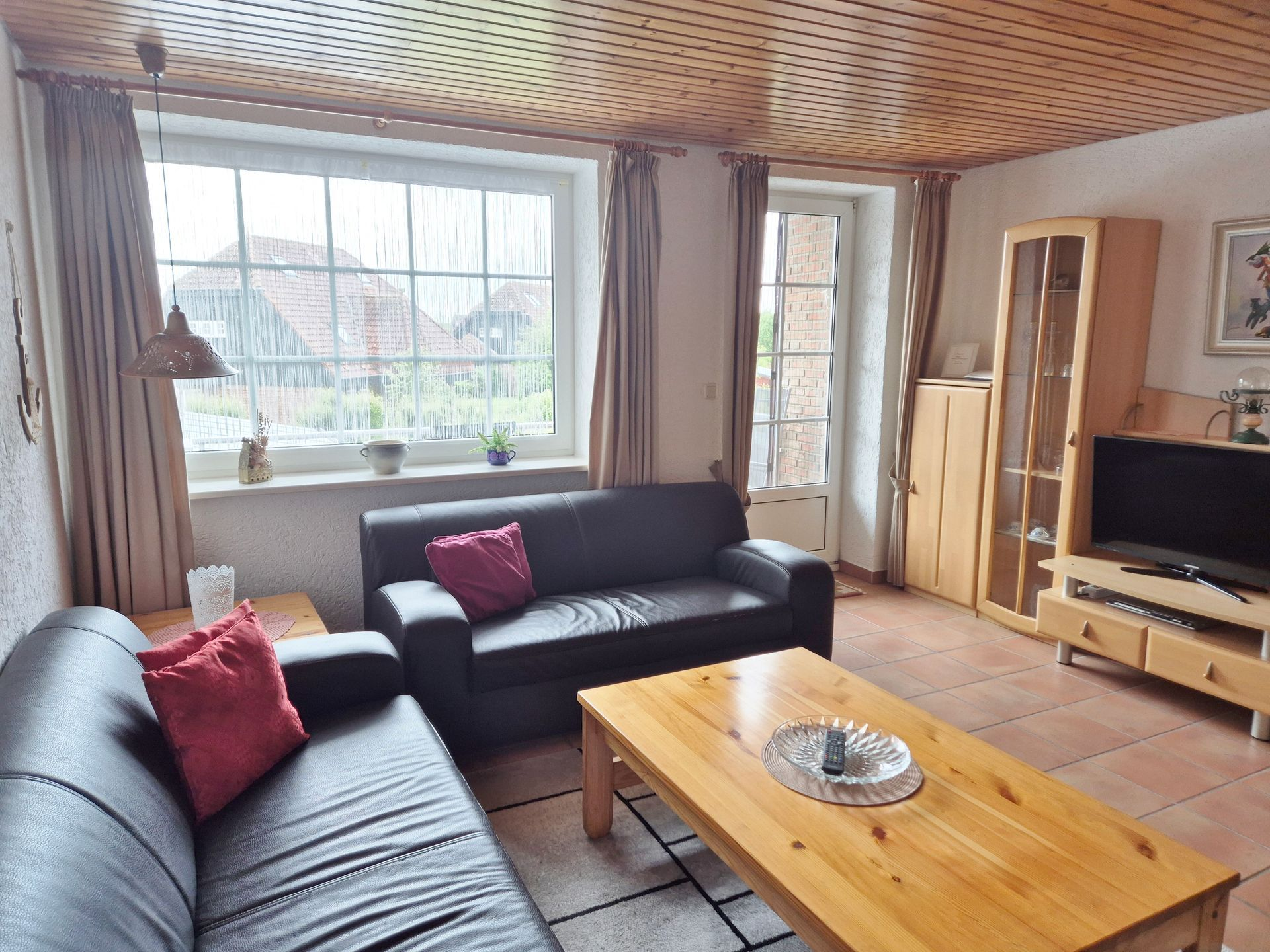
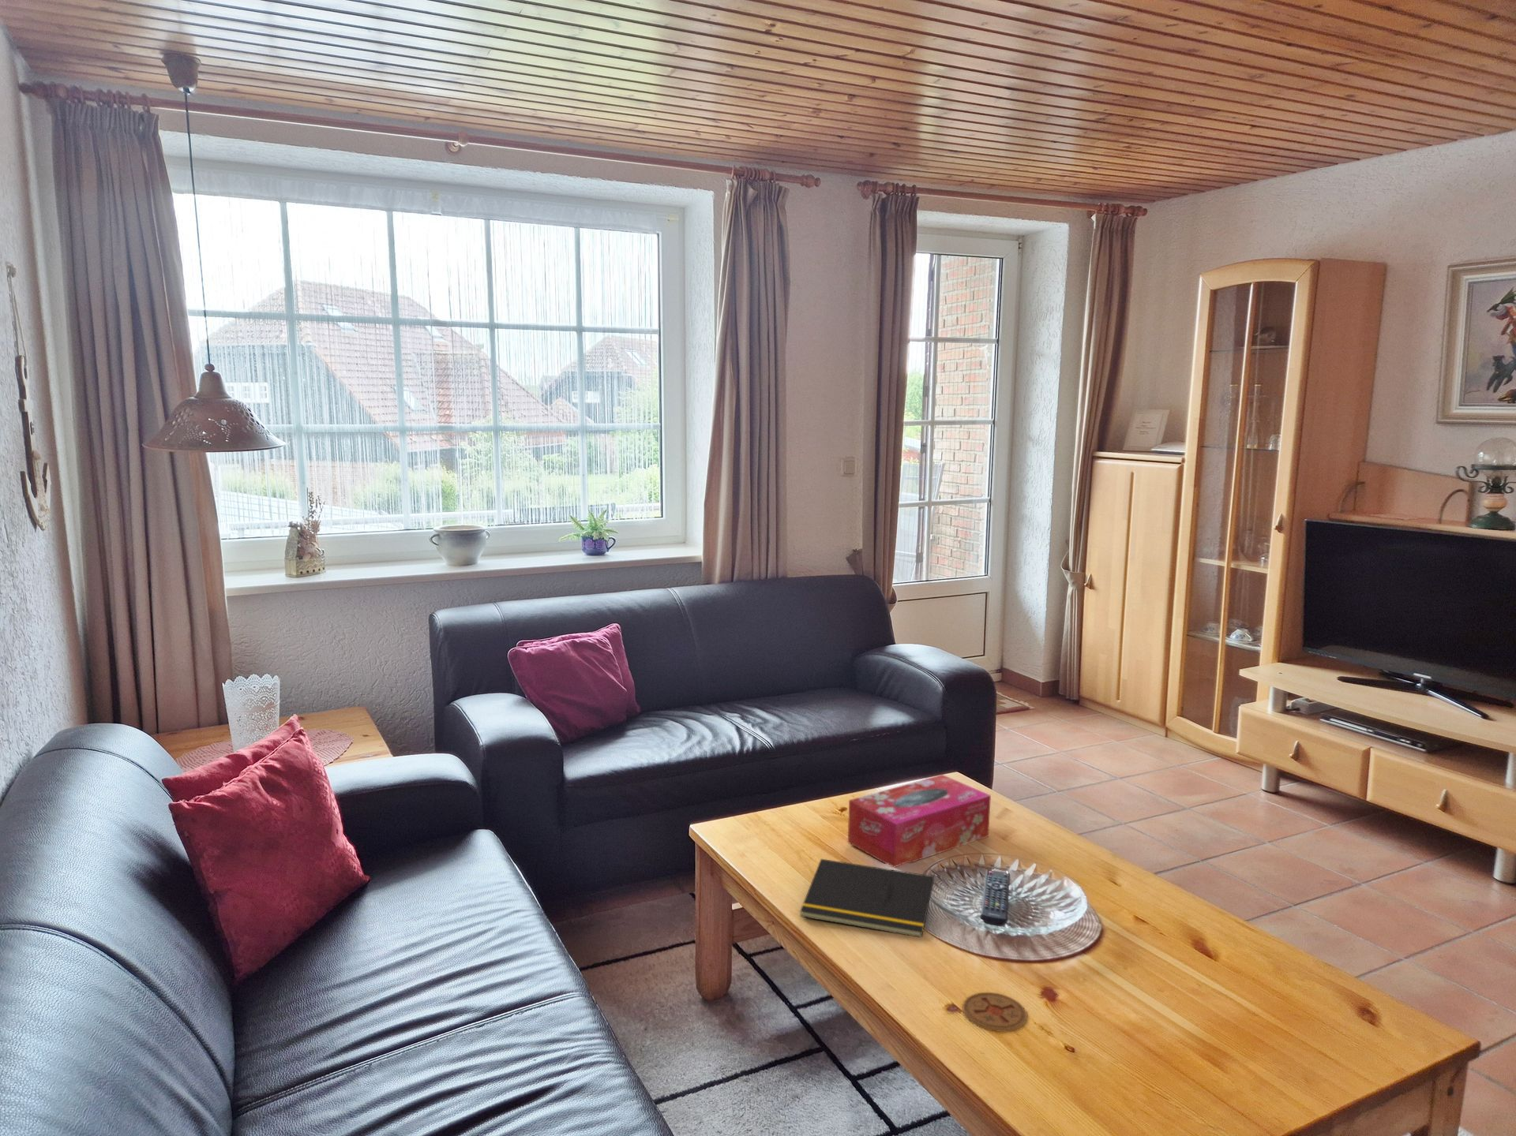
+ notepad (869, 895)
+ coaster (994, 1012)
+ tissue box (919, 819)
